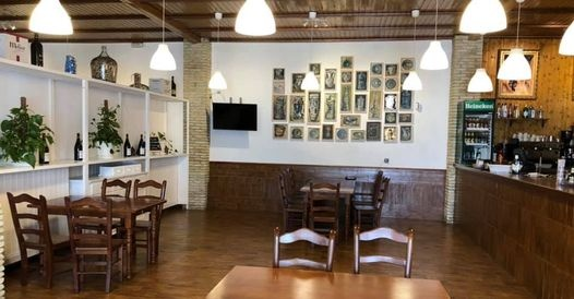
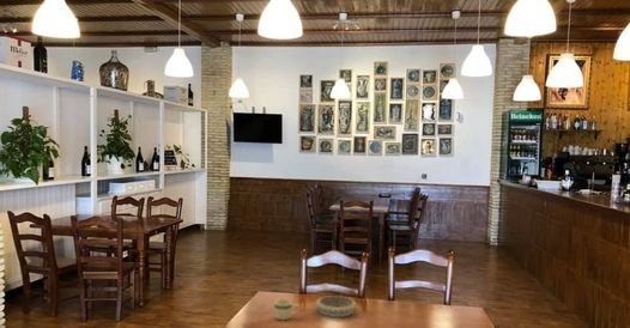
+ mug (286, 309)
+ decorative bowl (335, 305)
